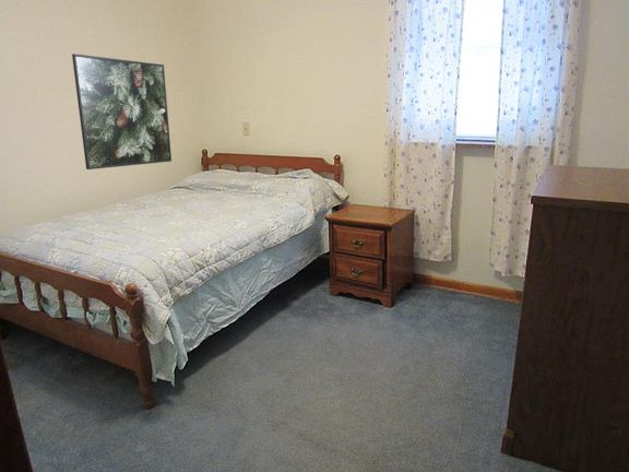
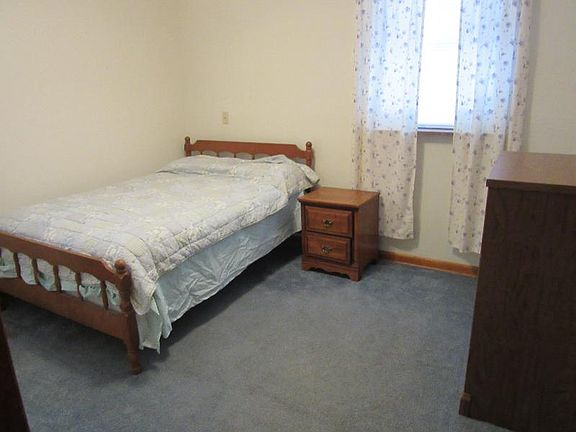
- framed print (127, 114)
